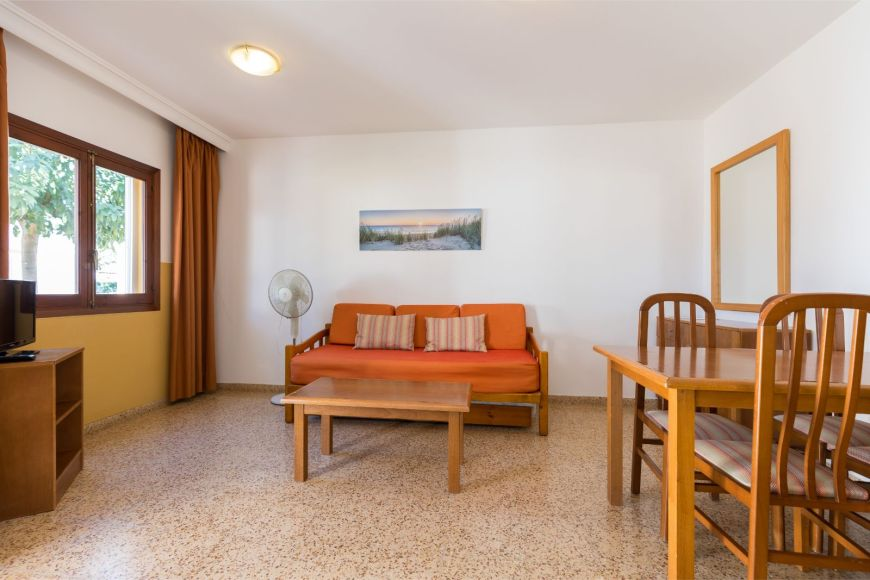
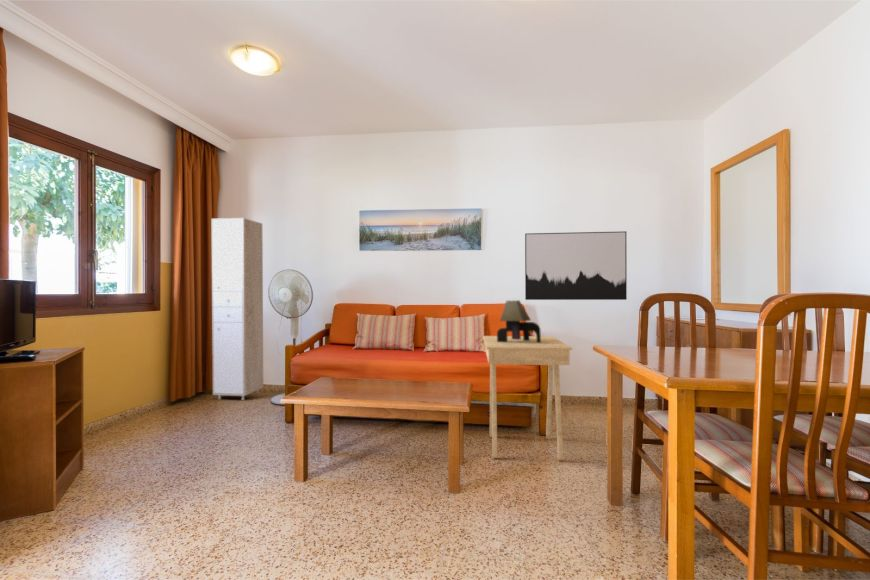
+ wall art (575, 266)
+ side table (547, 395)
+ table lamp (511, 319)
+ cabinet (237, 308)
